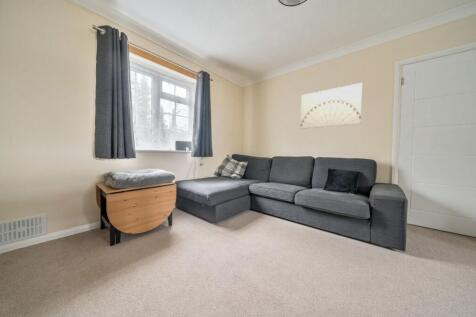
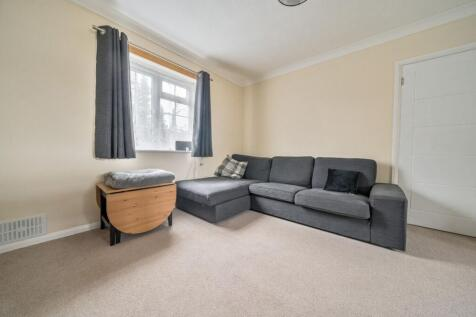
- wall art (328, 108)
